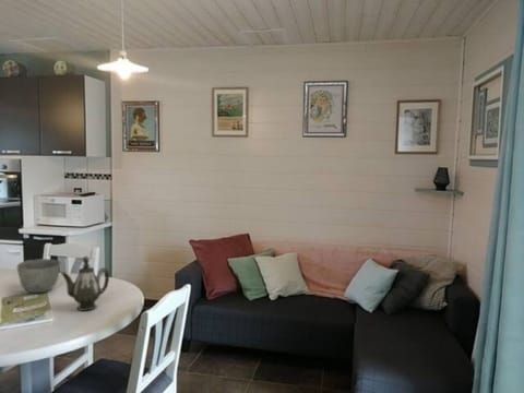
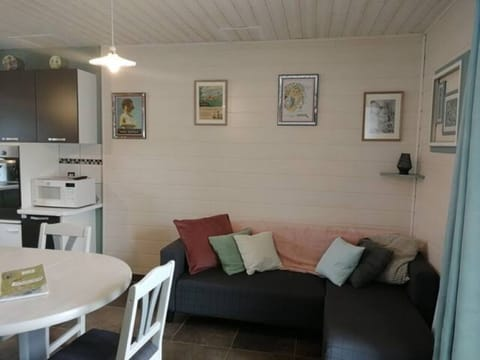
- bowl (39, 276)
- teapot (85, 282)
